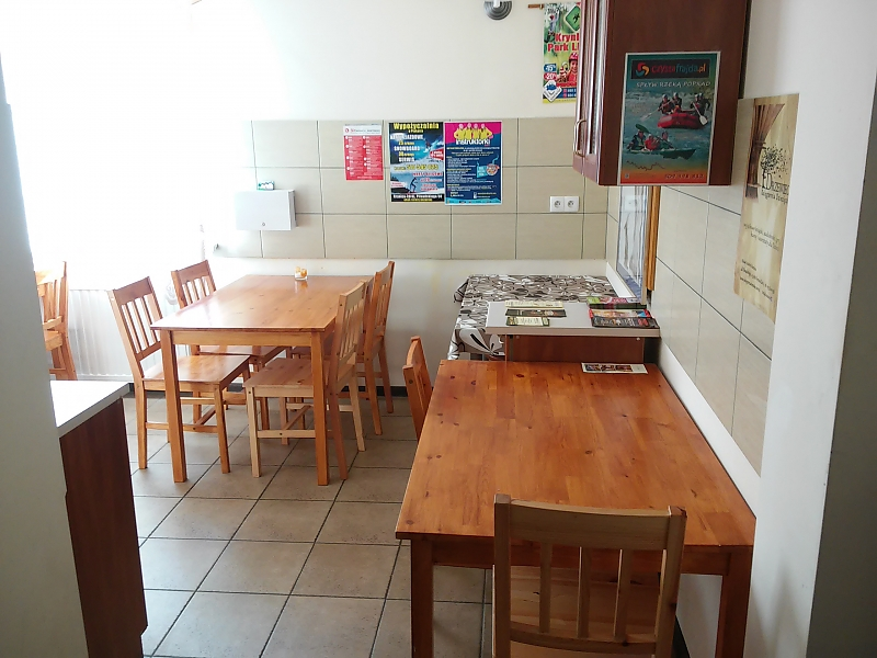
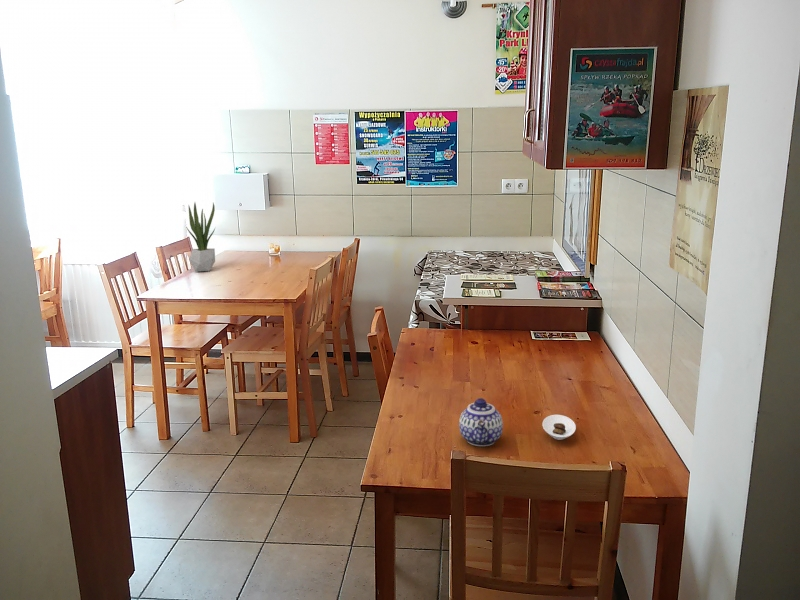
+ saucer (558, 428)
+ potted plant (200, 236)
+ teapot (481, 420)
